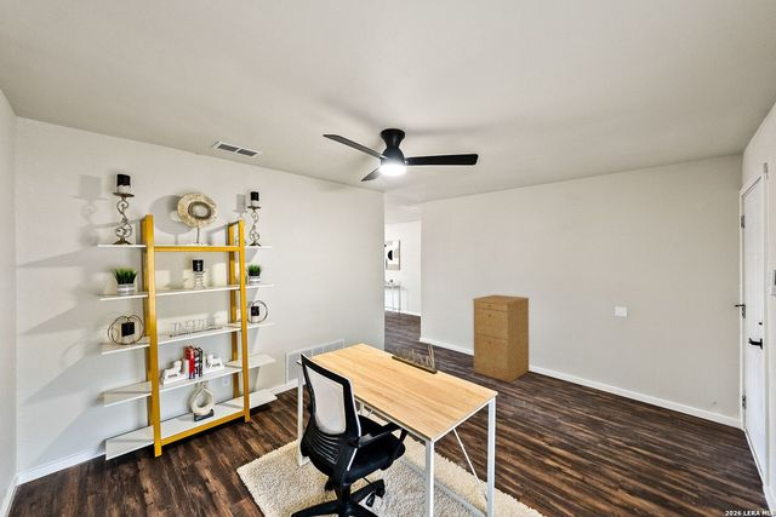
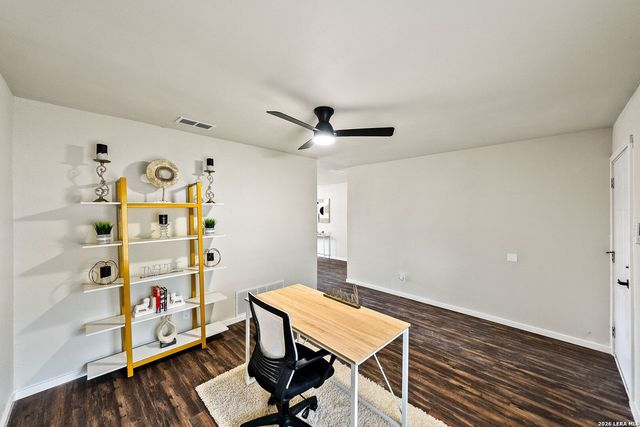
- filing cabinet (501, 334)
